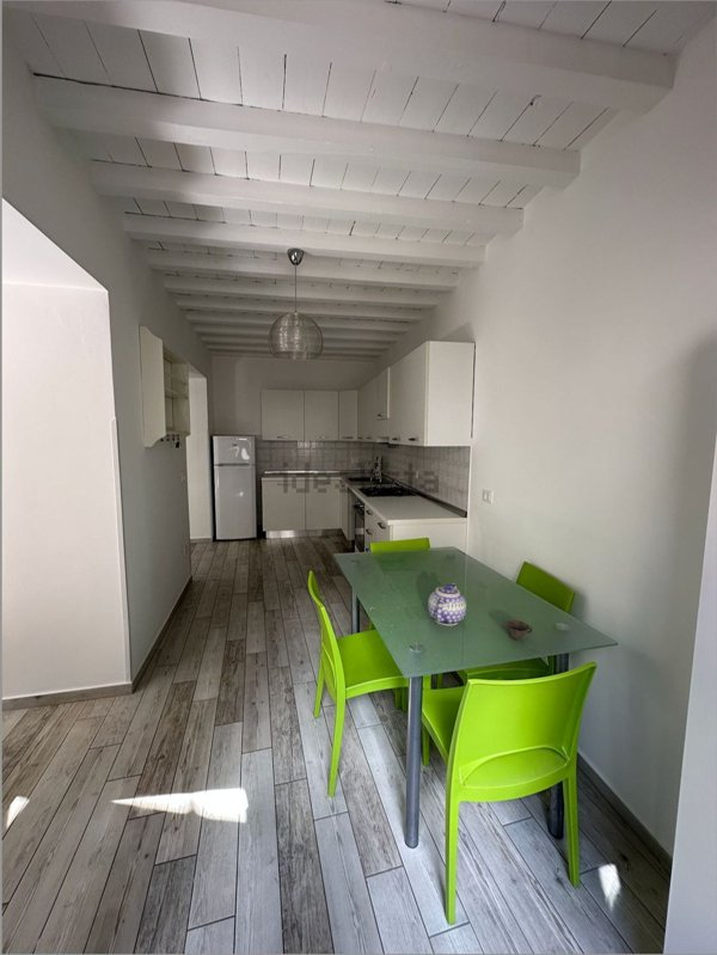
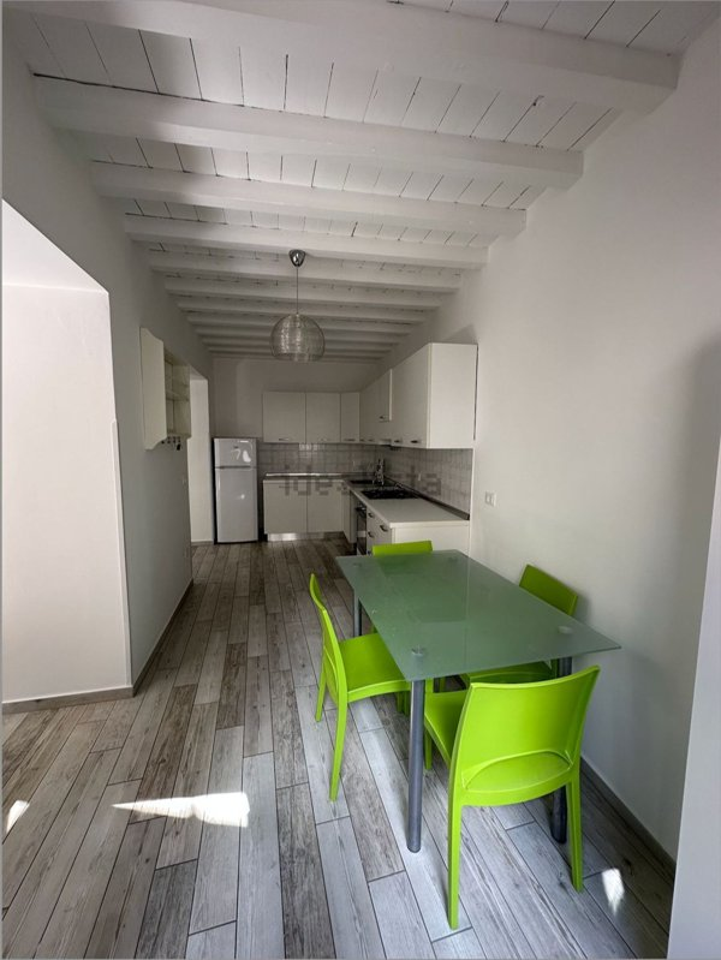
- cup (517, 631)
- teapot (447, 601)
